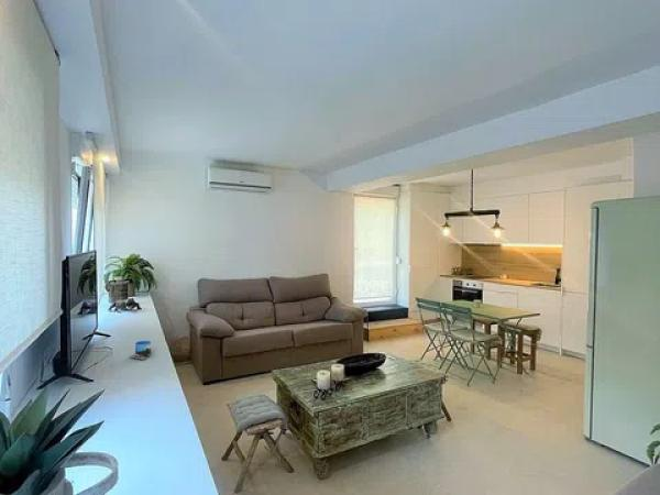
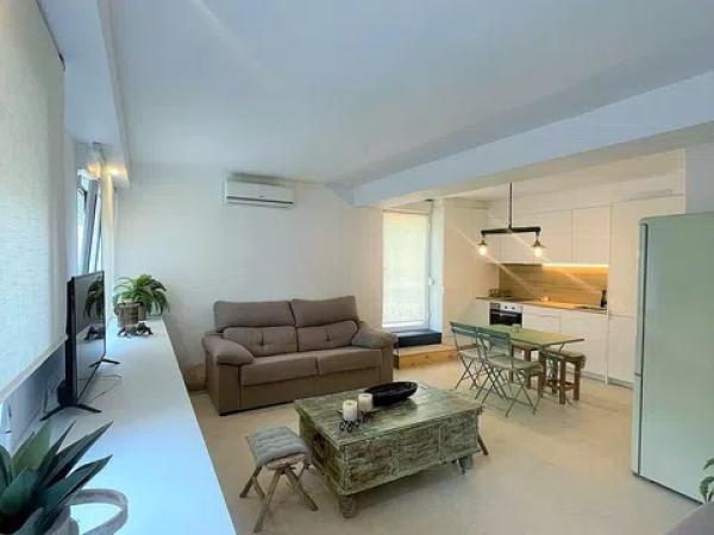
- mug (142, 350)
